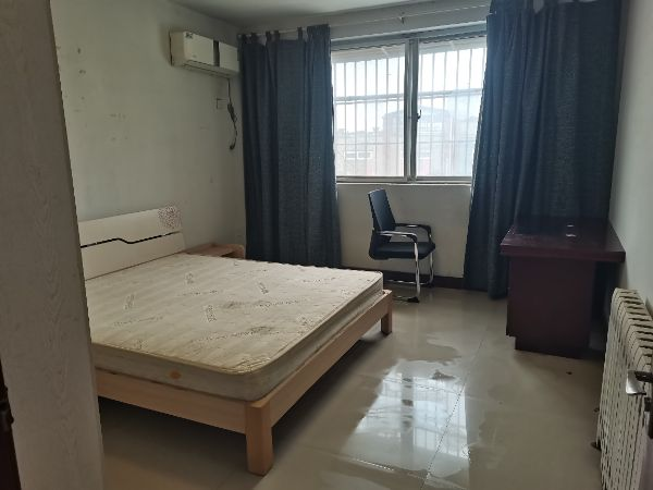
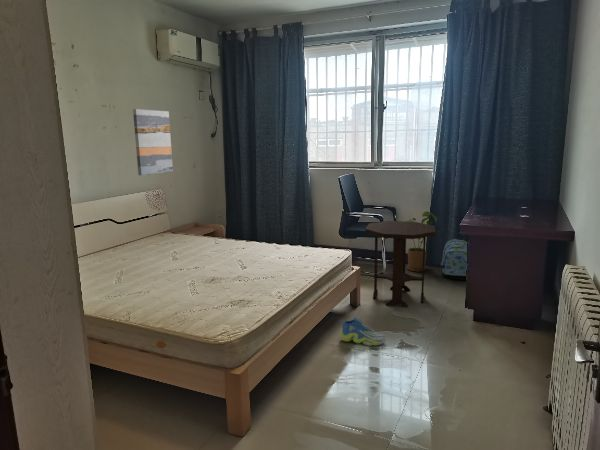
+ backpack (457, 259)
+ wall art (154, 142)
+ side table (399, 262)
+ house plant (418, 241)
+ sneaker (362, 330)
